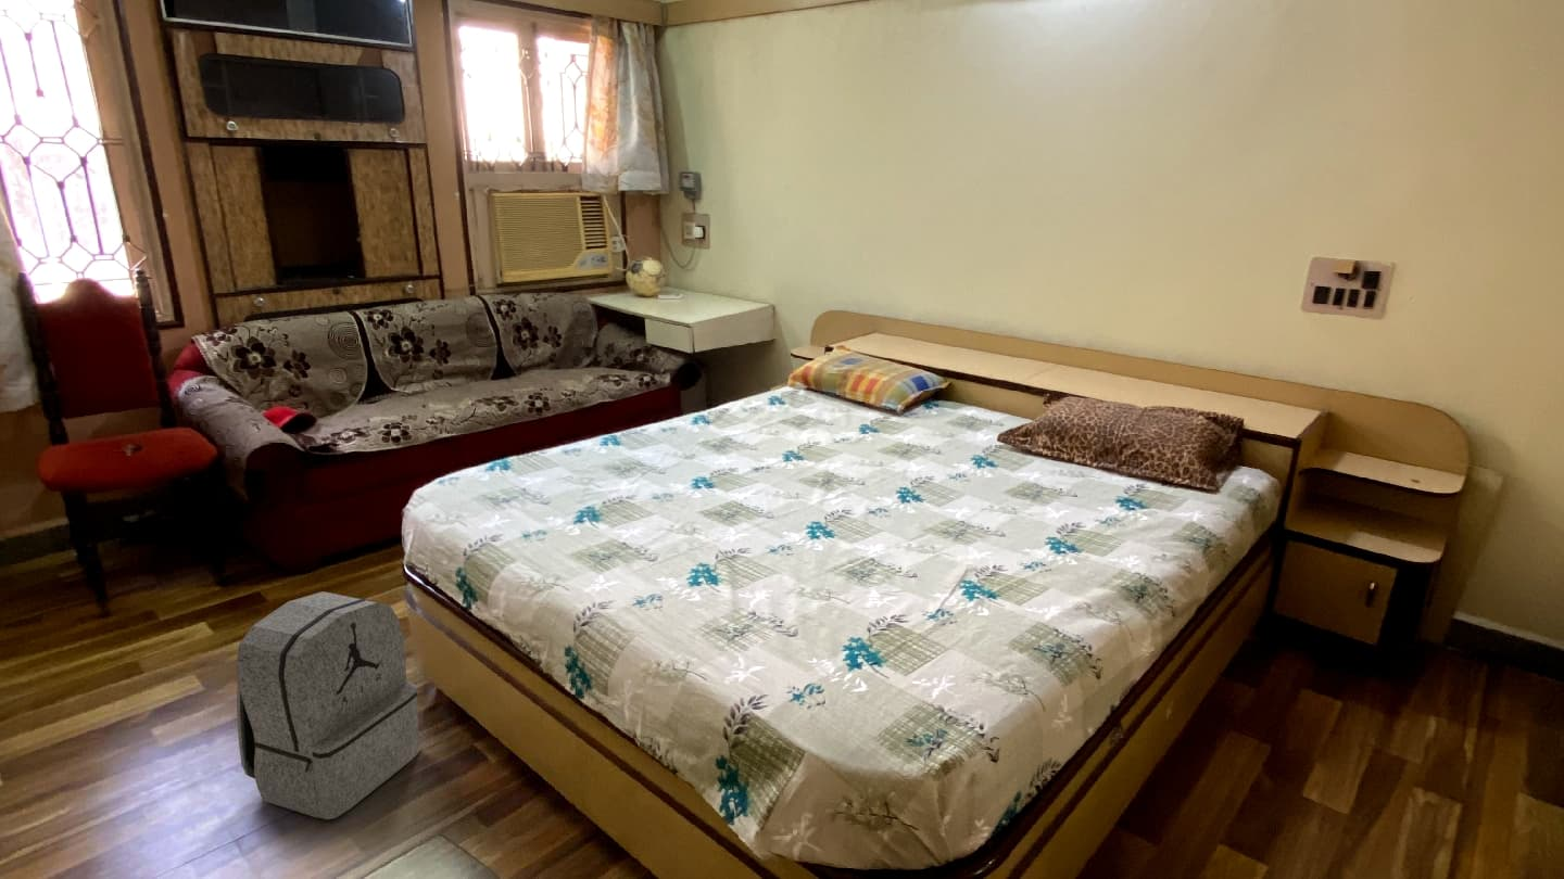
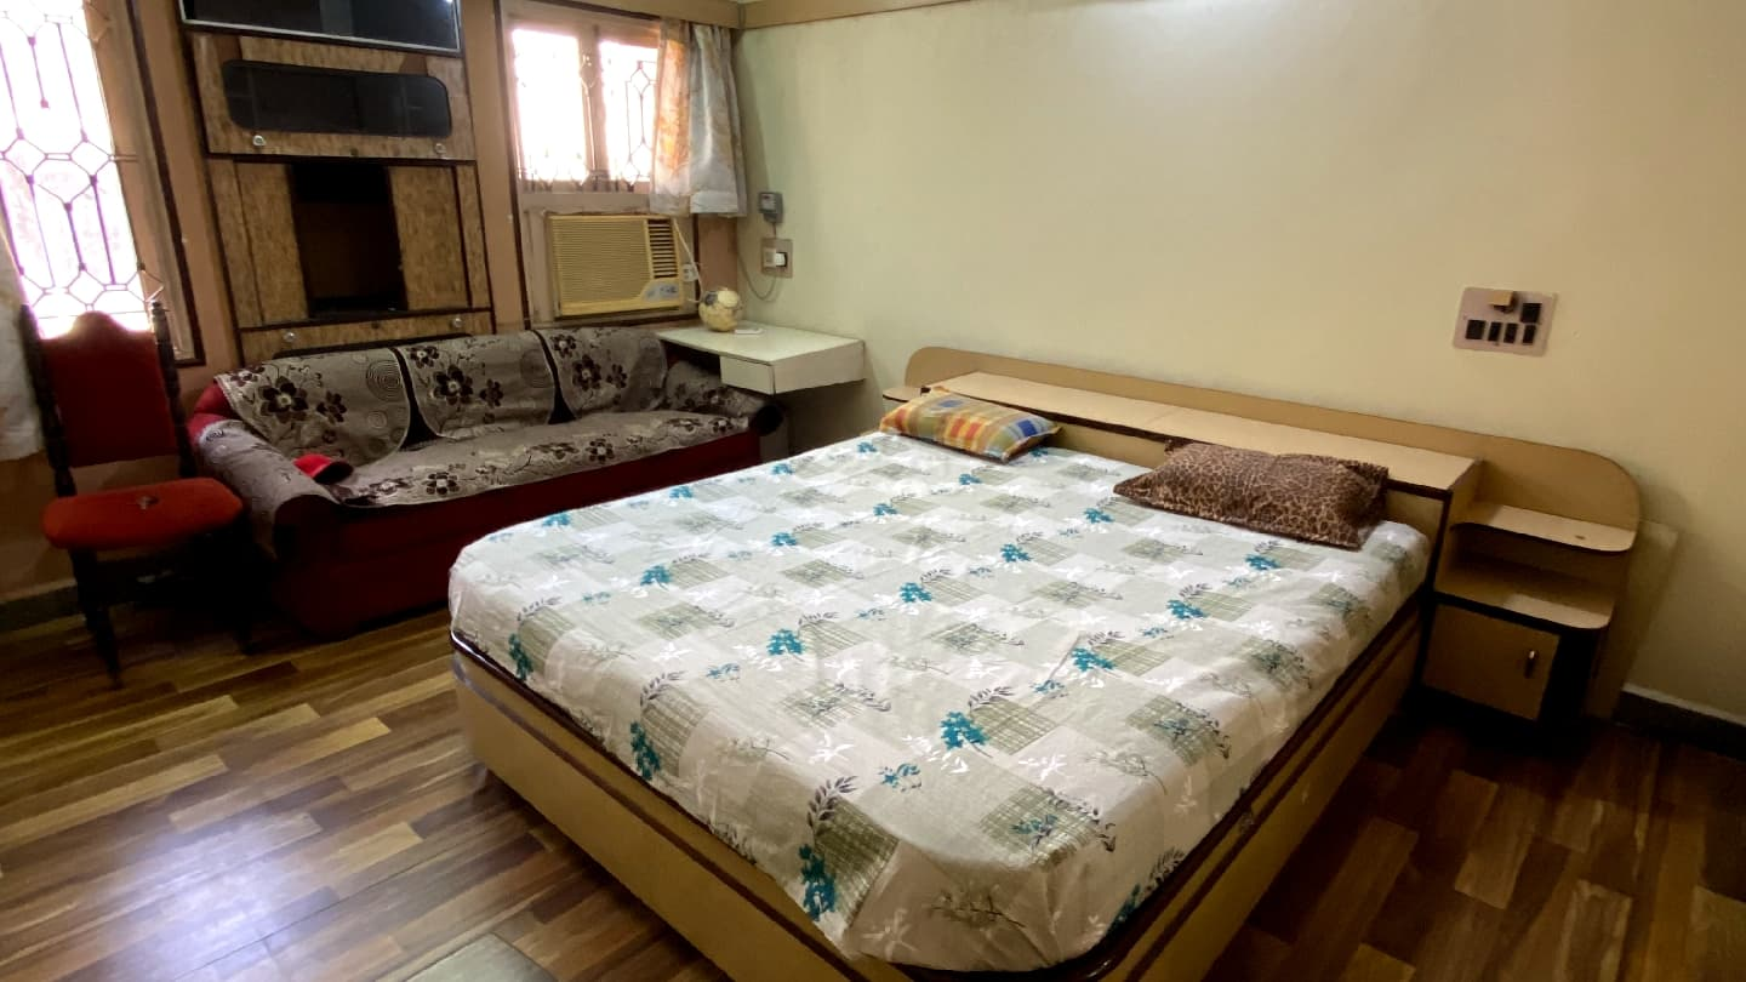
- backpack (321, 690)
